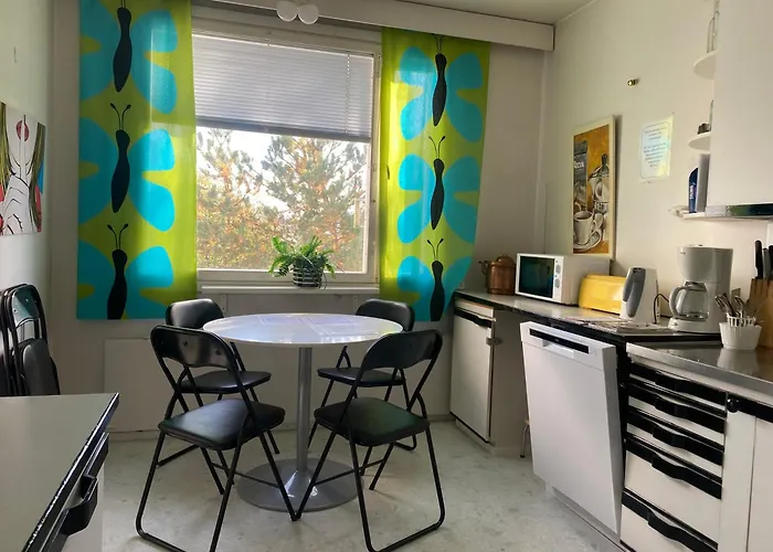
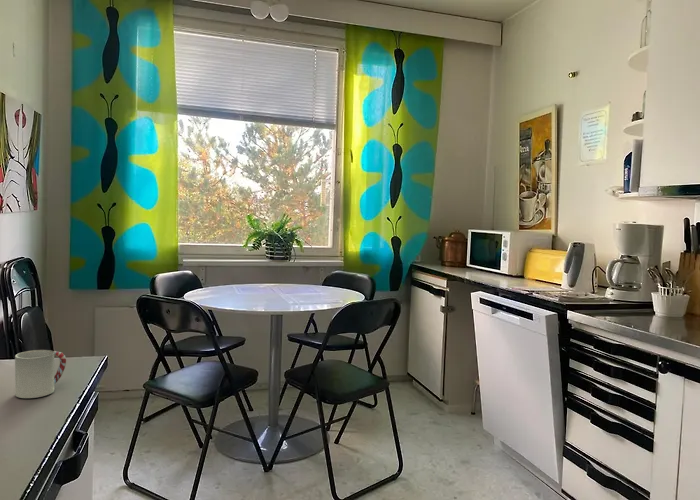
+ cup (42, 371)
